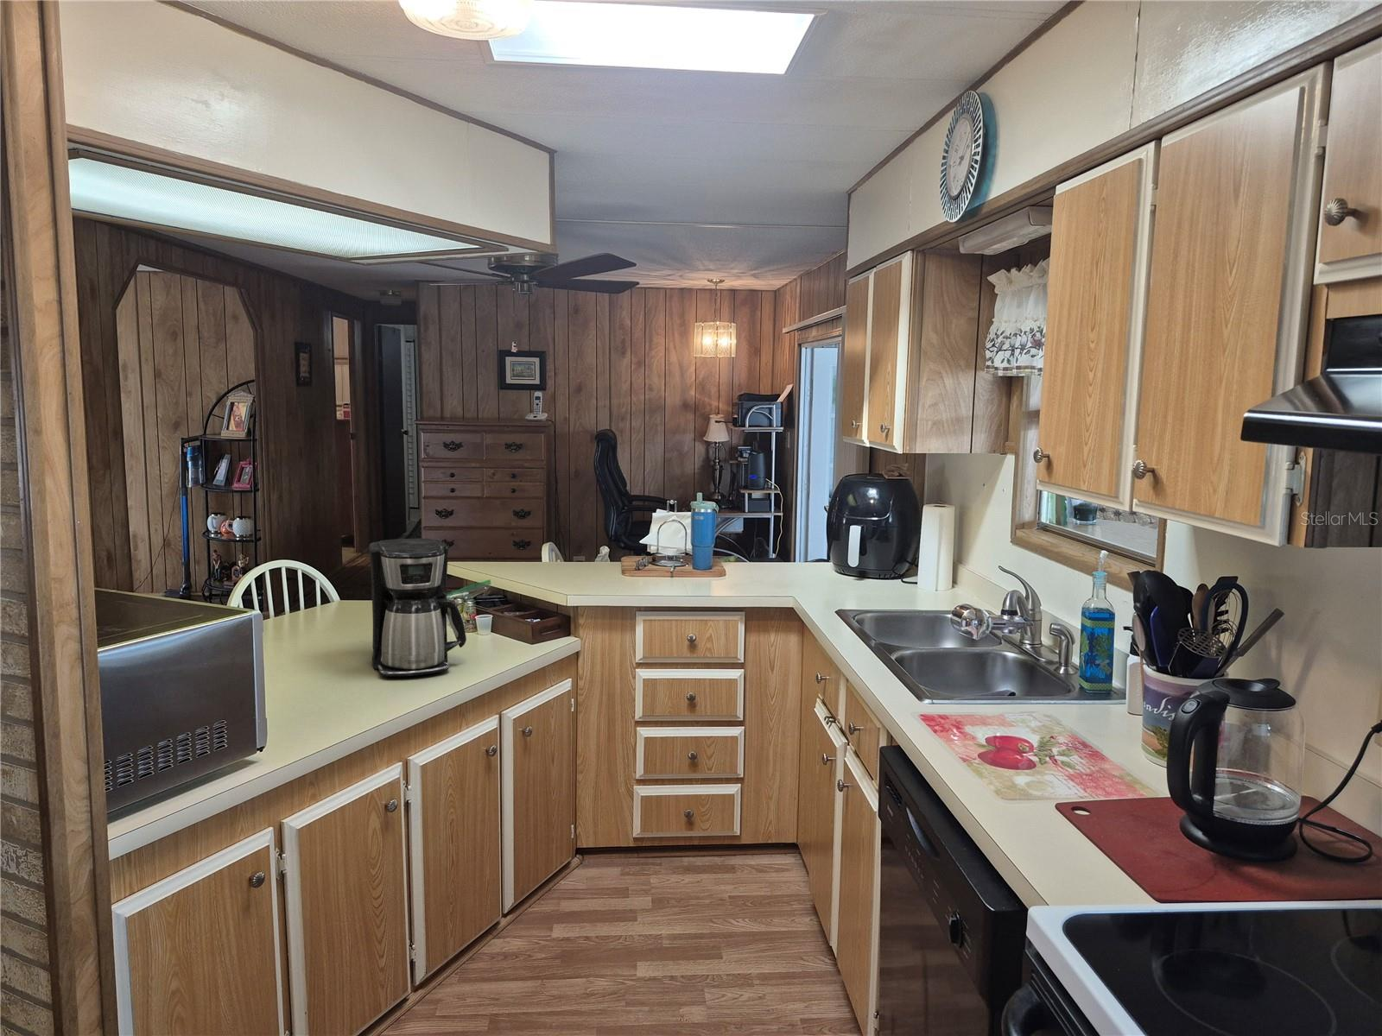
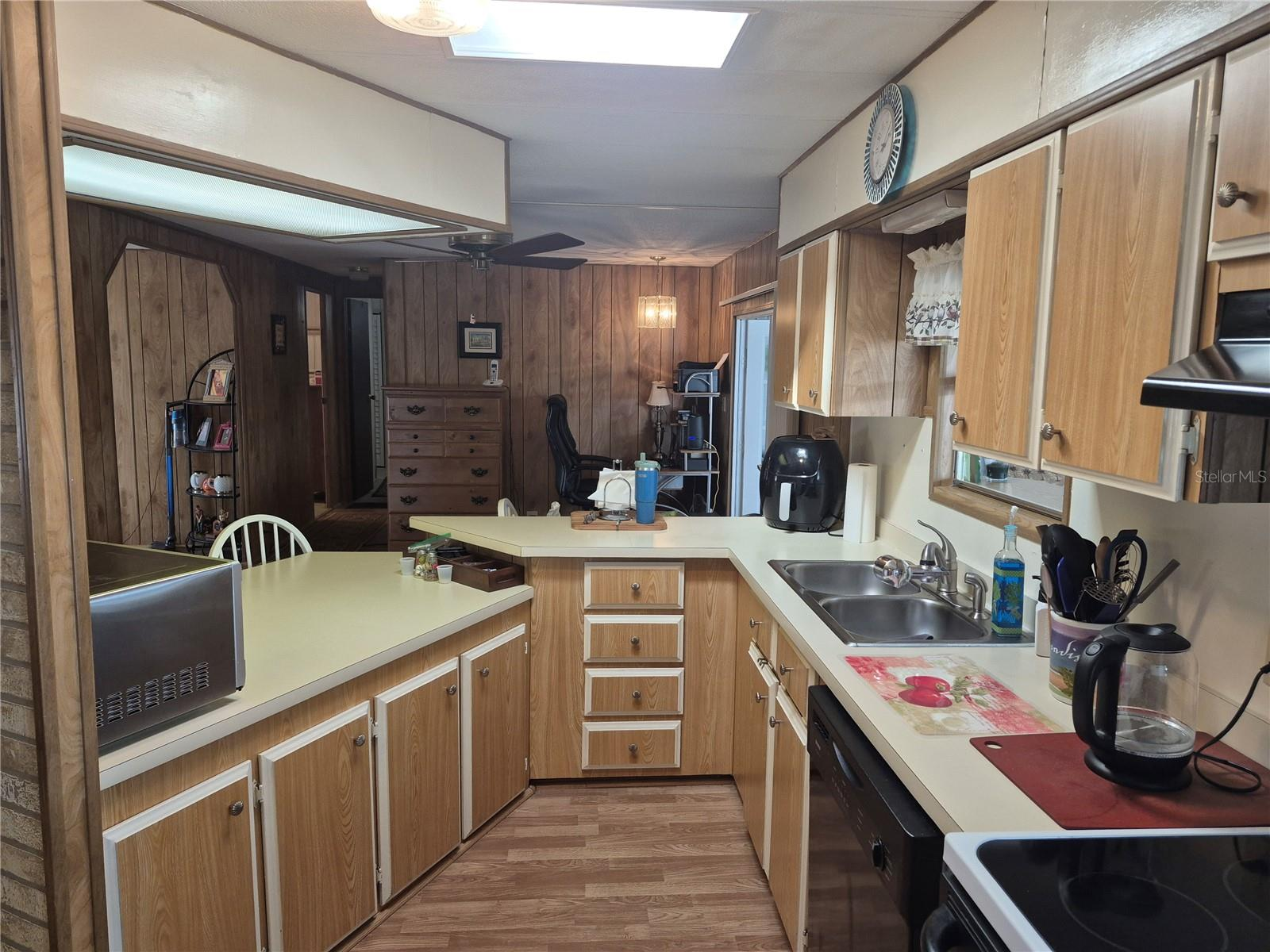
- coffee maker (418, 601)
